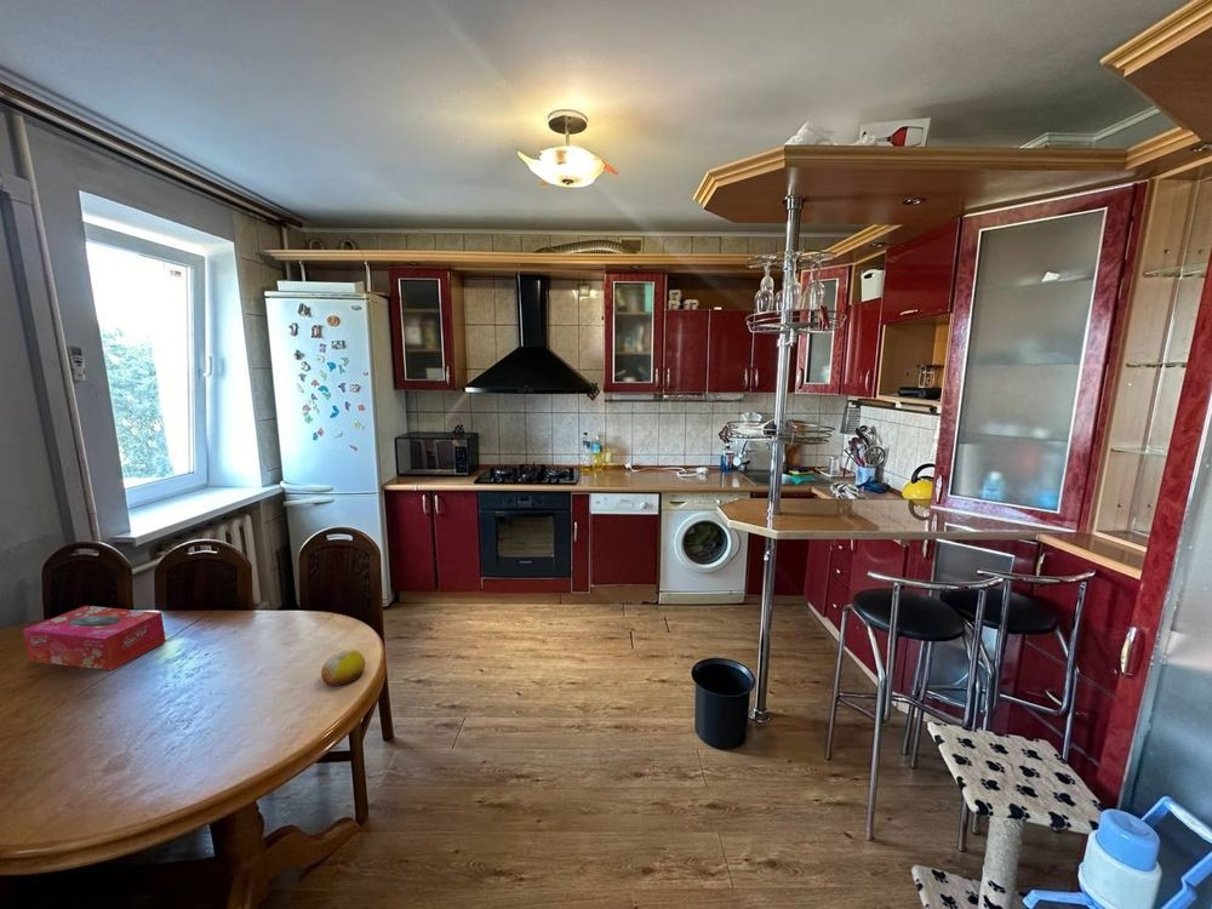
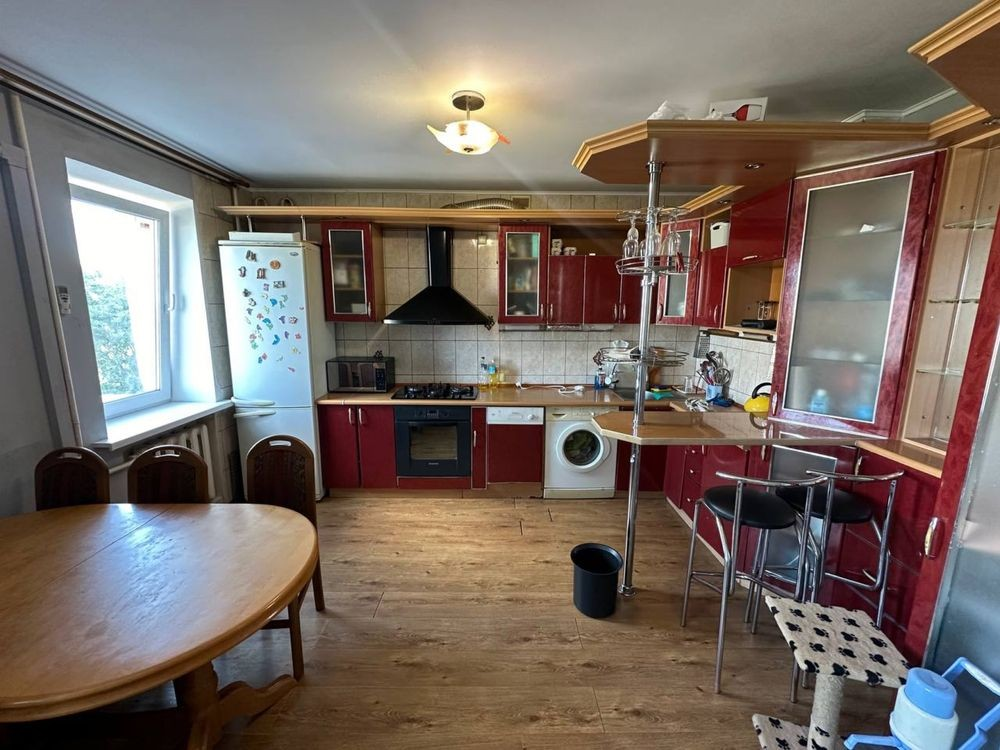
- fruit (342, 664)
- tissue box (97, 635)
